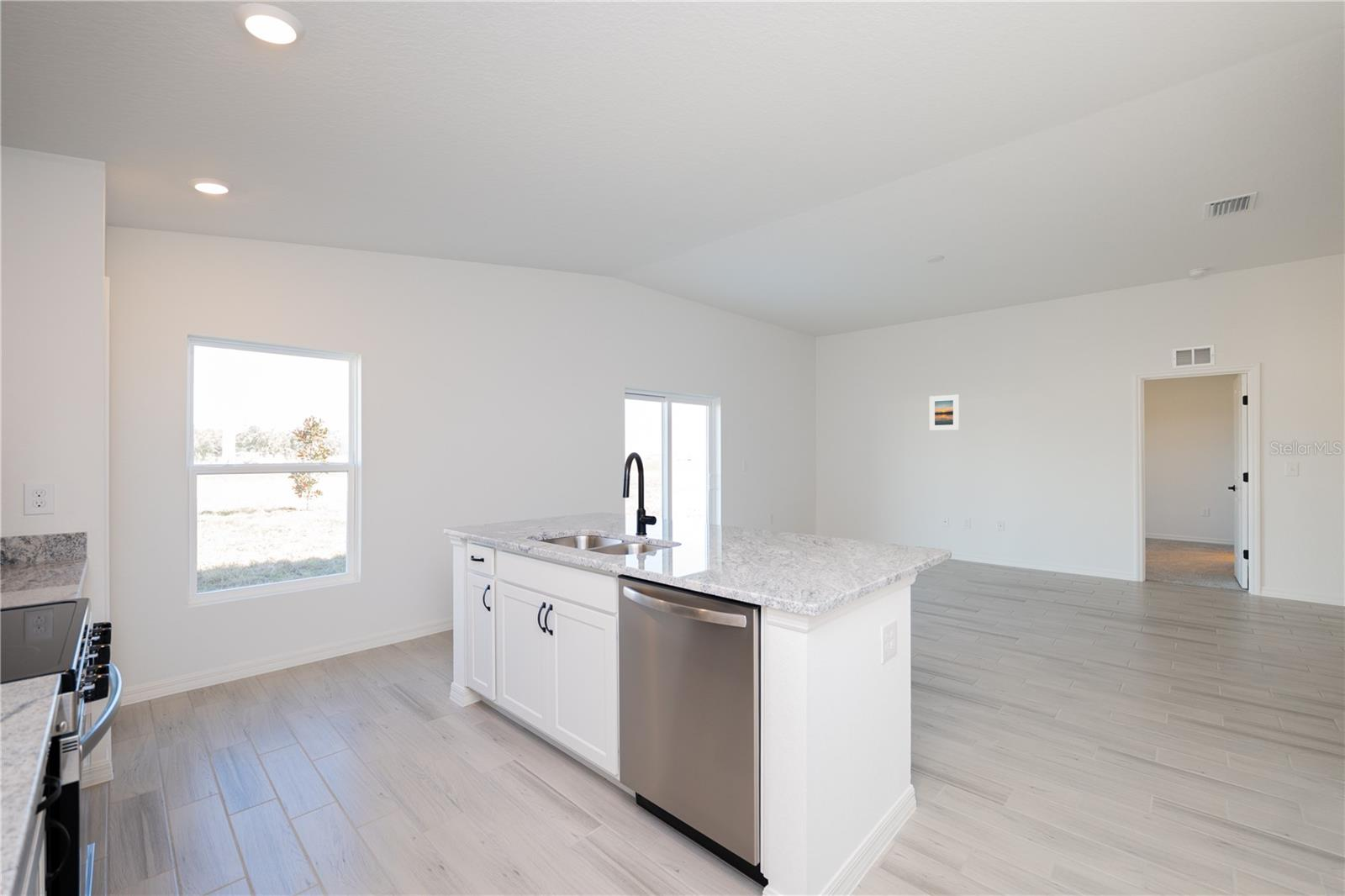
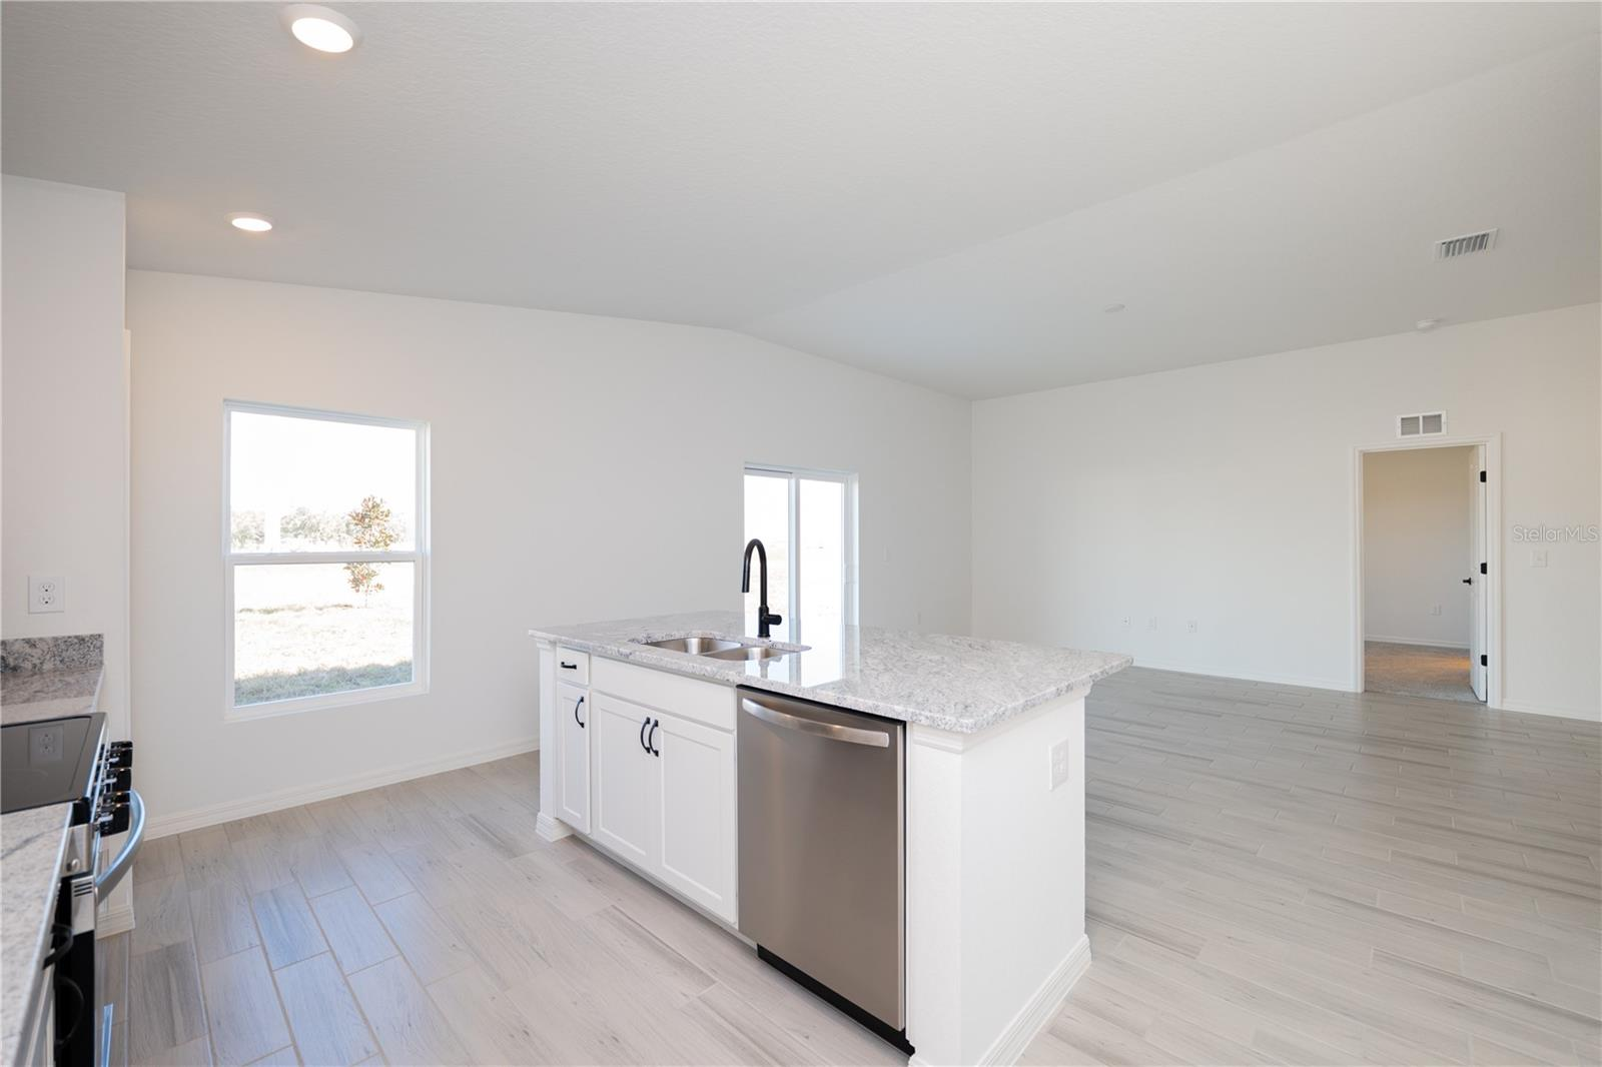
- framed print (944, 413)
